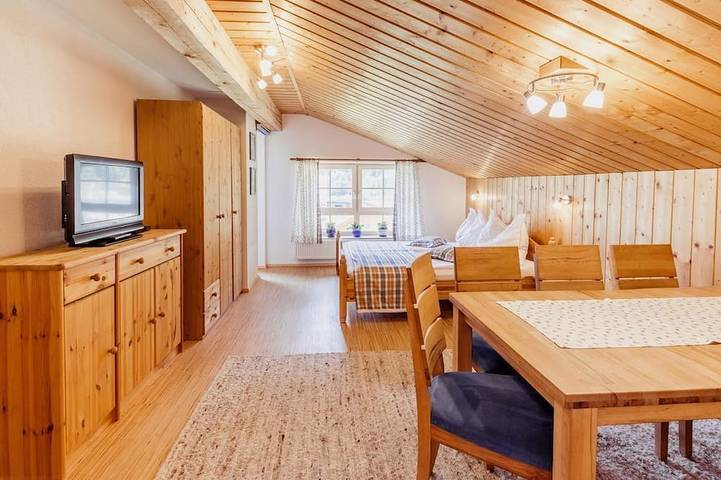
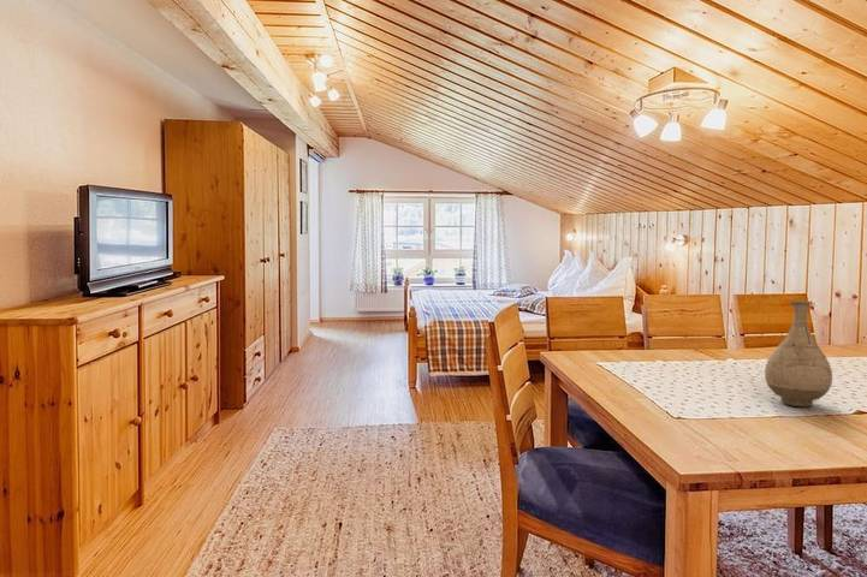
+ vase (797, 352)
